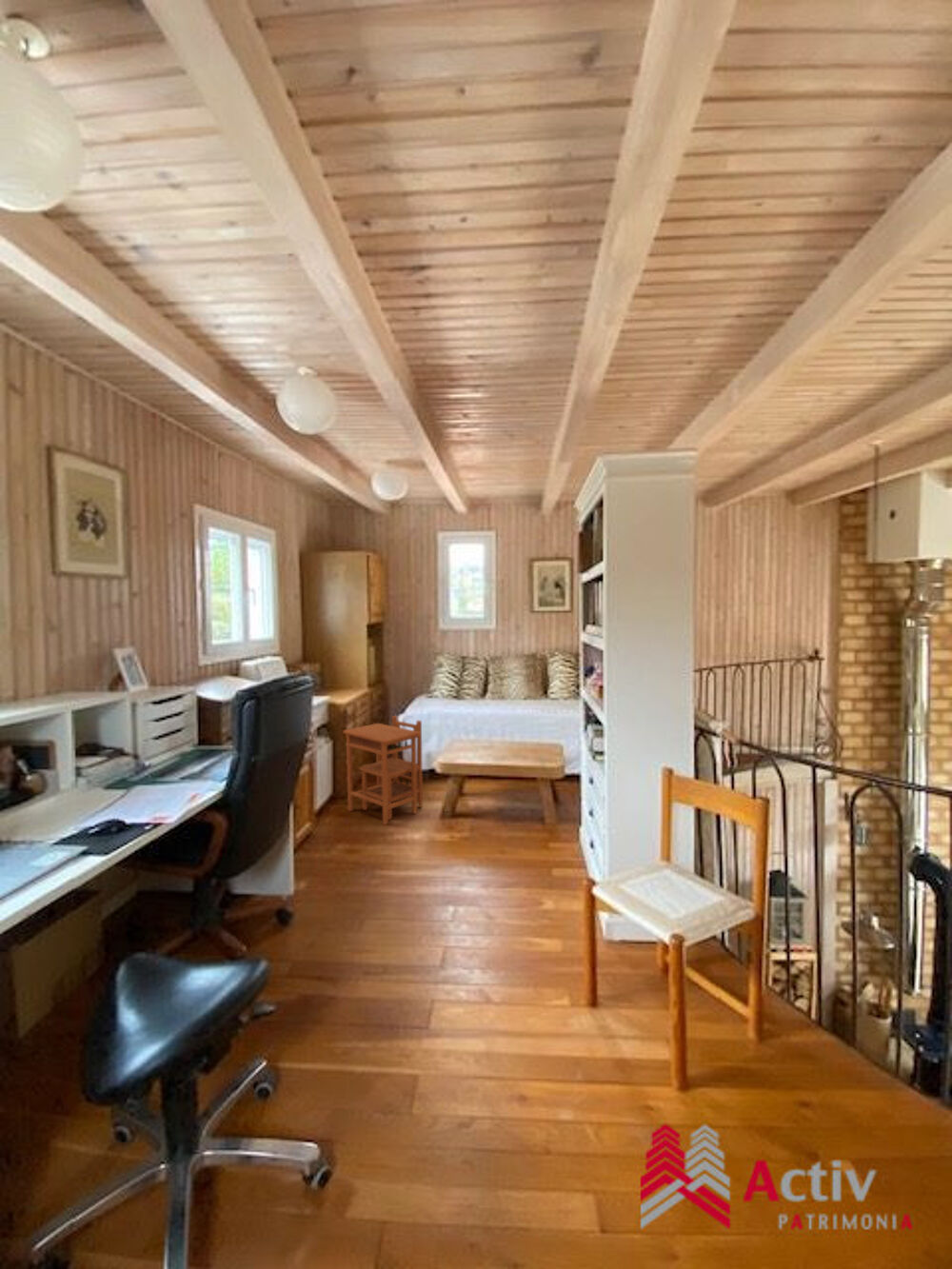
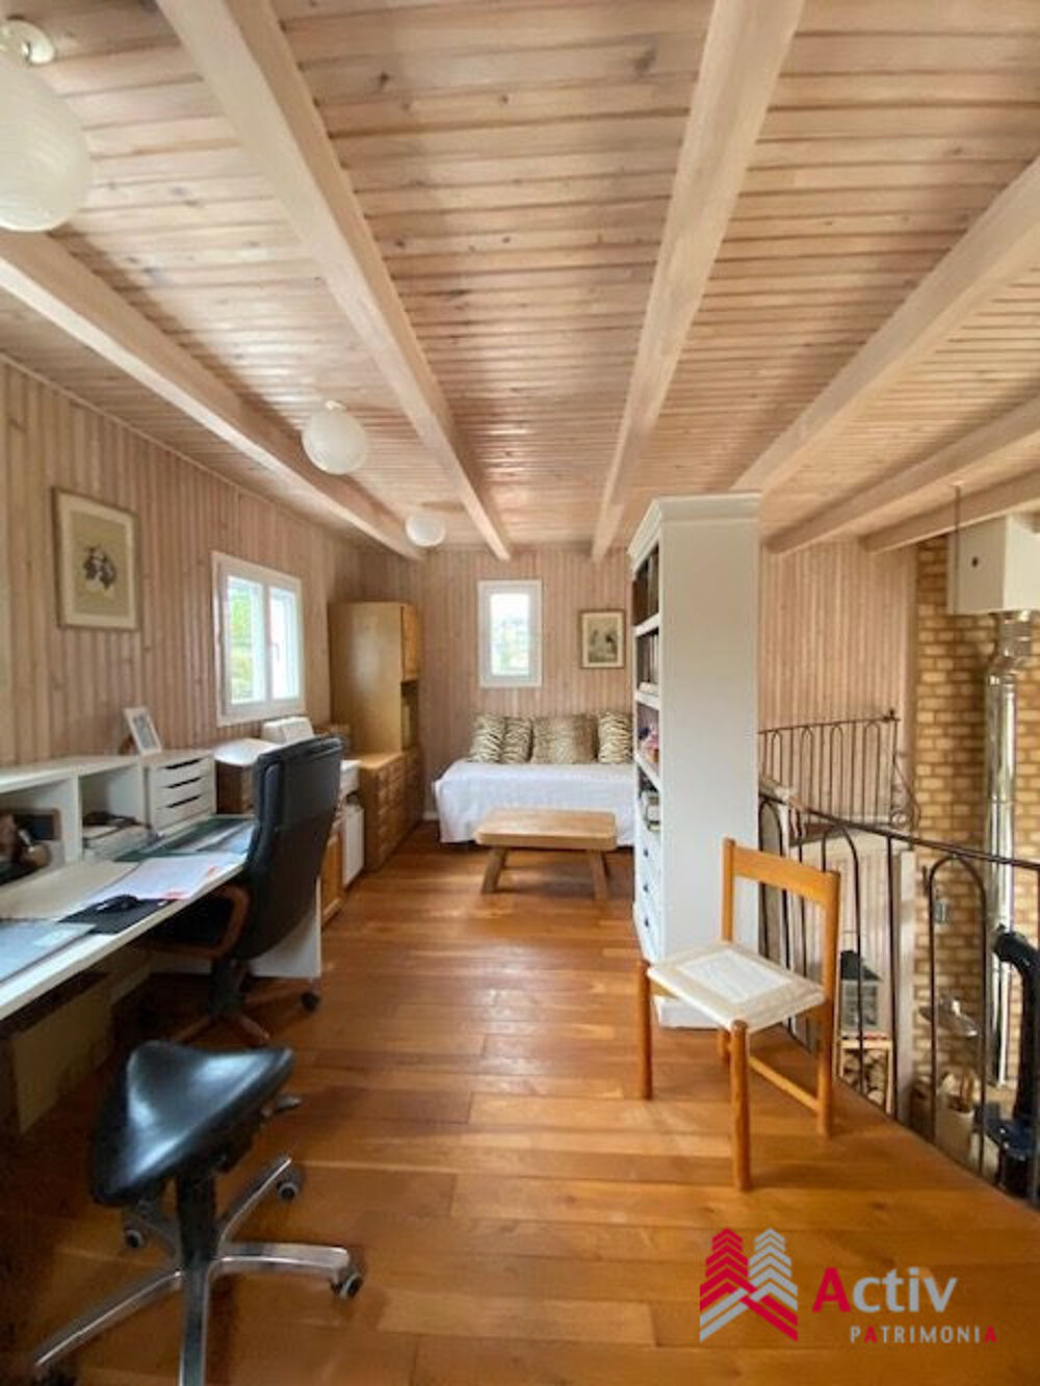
- side table (382, 767)
